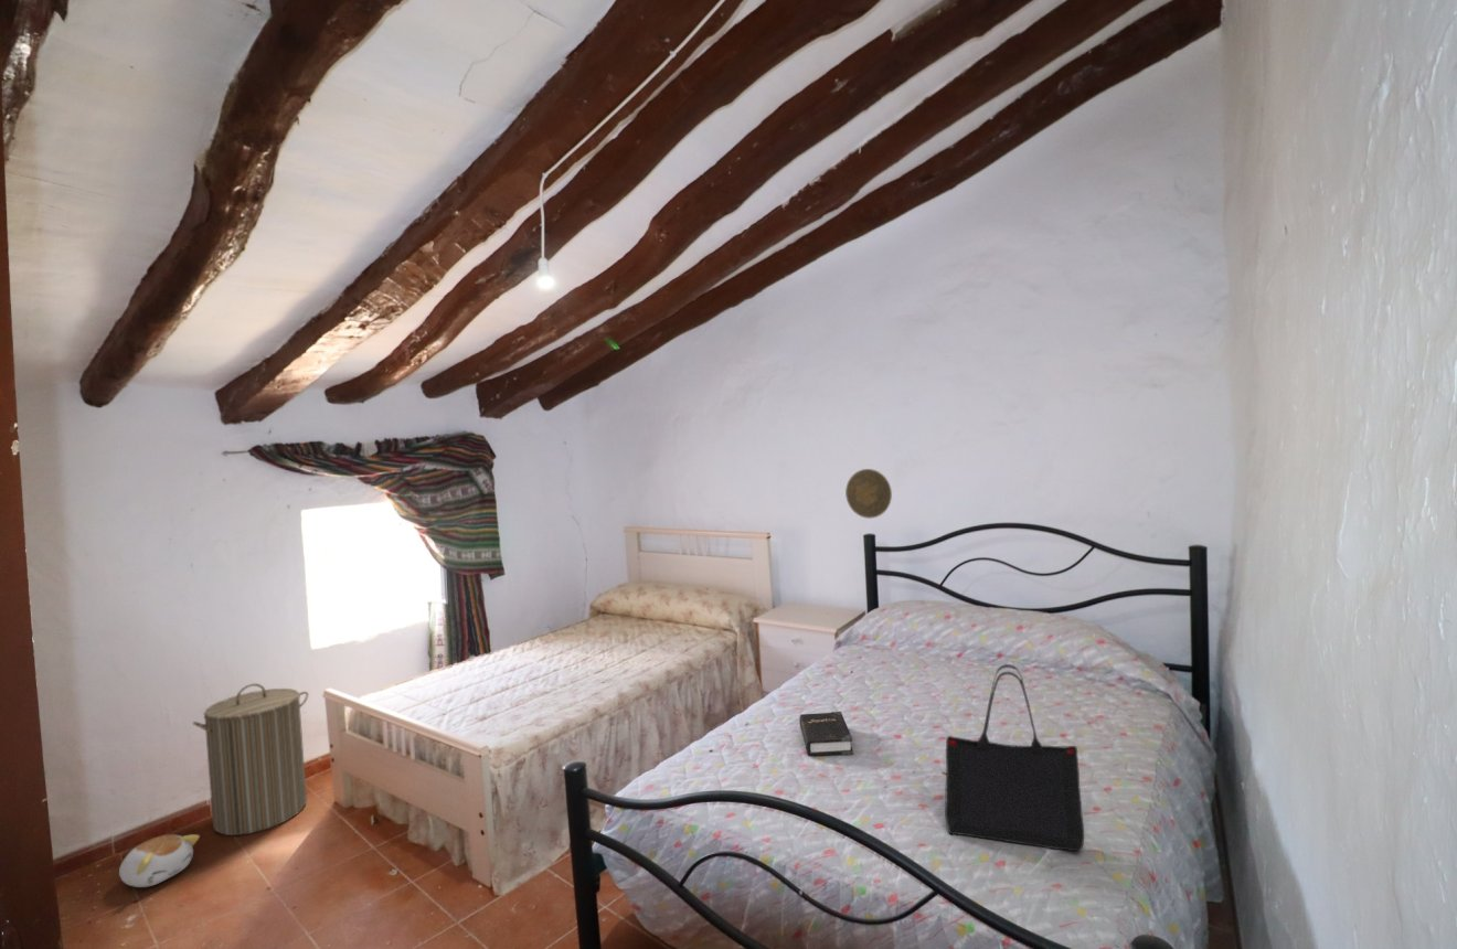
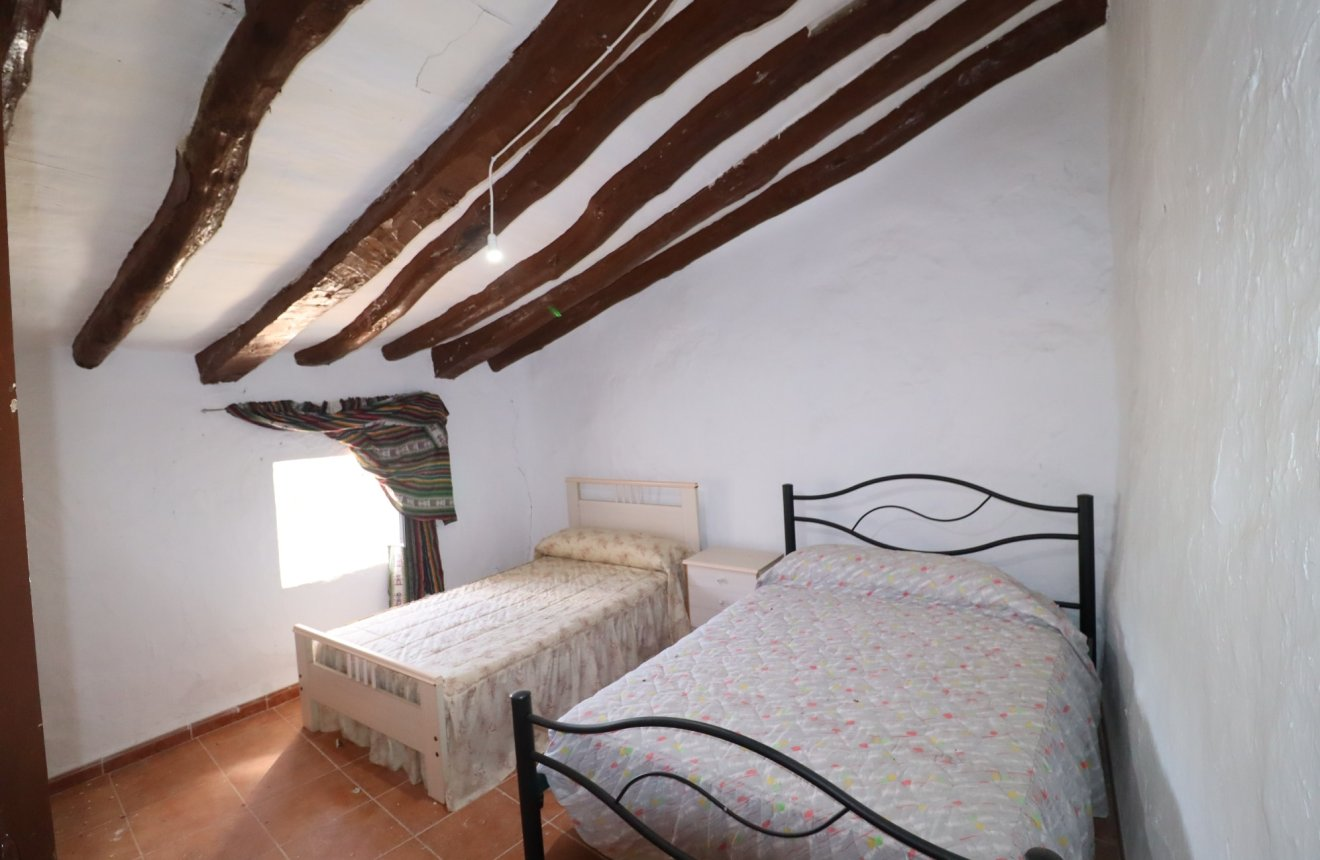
- plush toy (152, 857)
- laundry hamper (256, 749)
- decorative plate (866, 493)
- tote bag (1010, 755)
- hardback book (825, 733)
